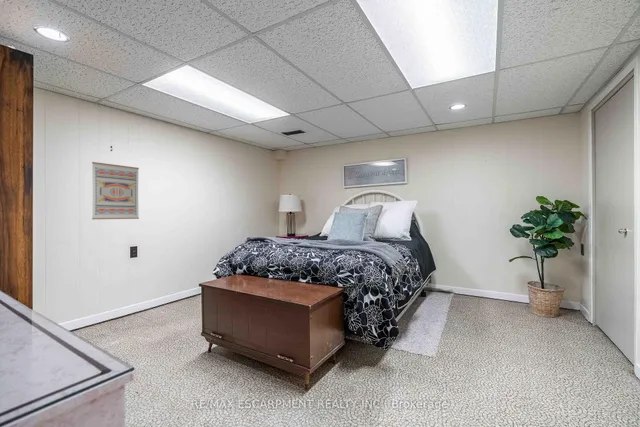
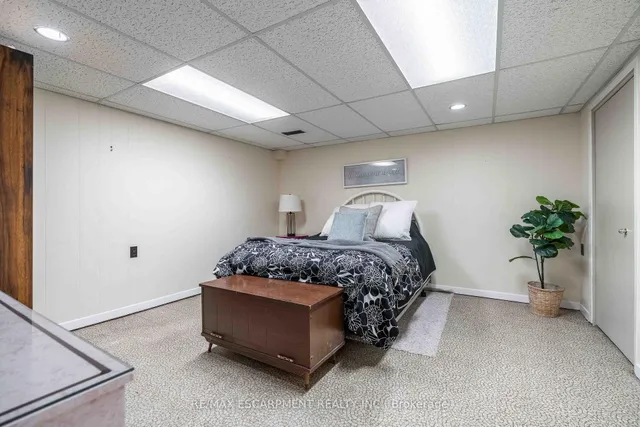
- wall art (116, 192)
